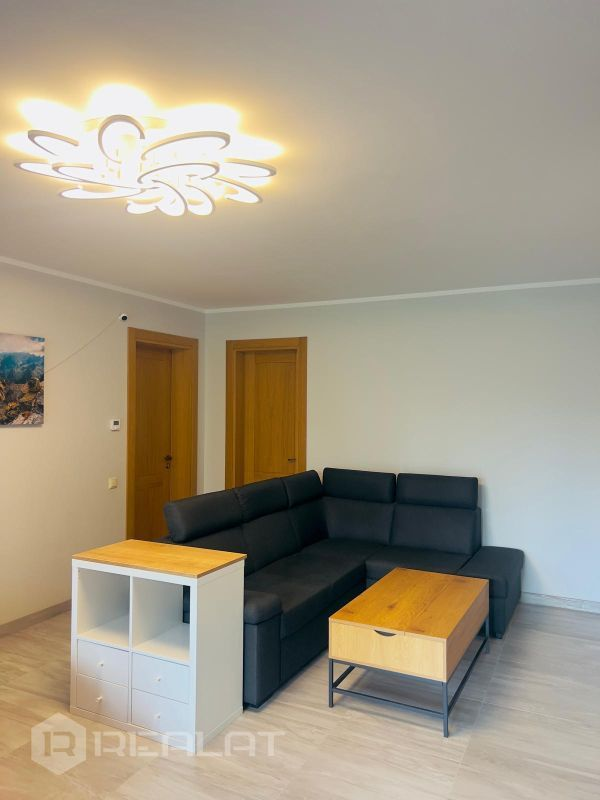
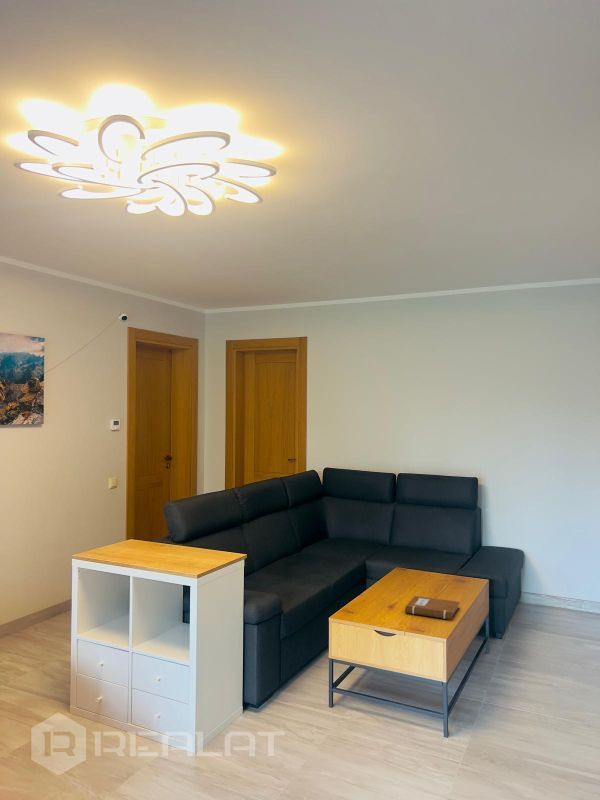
+ notebook (431, 607)
